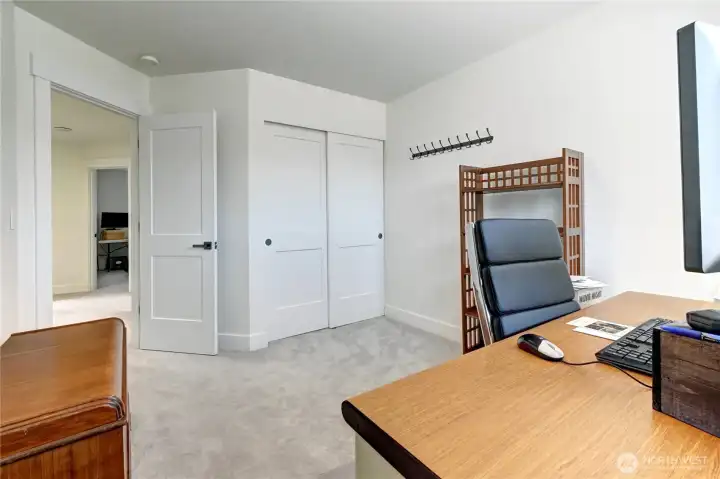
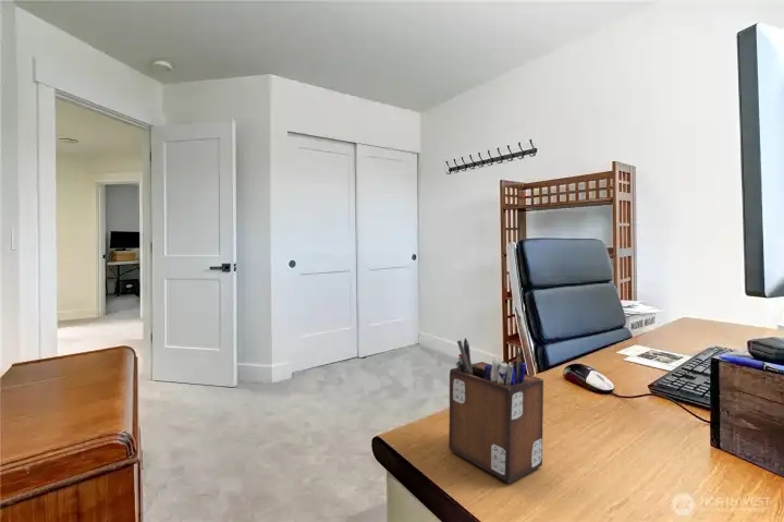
+ desk organizer (494, 399)
